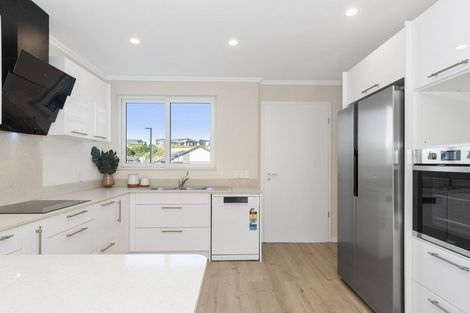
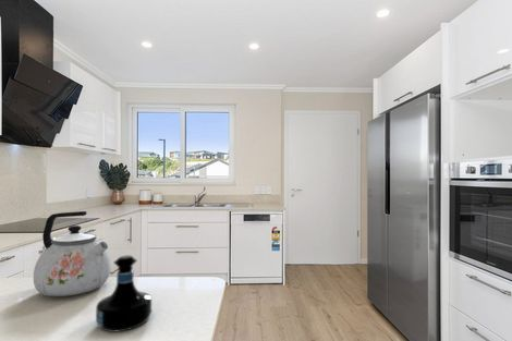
+ kettle (75, 249)
+ tequila bottle (124, 288)
